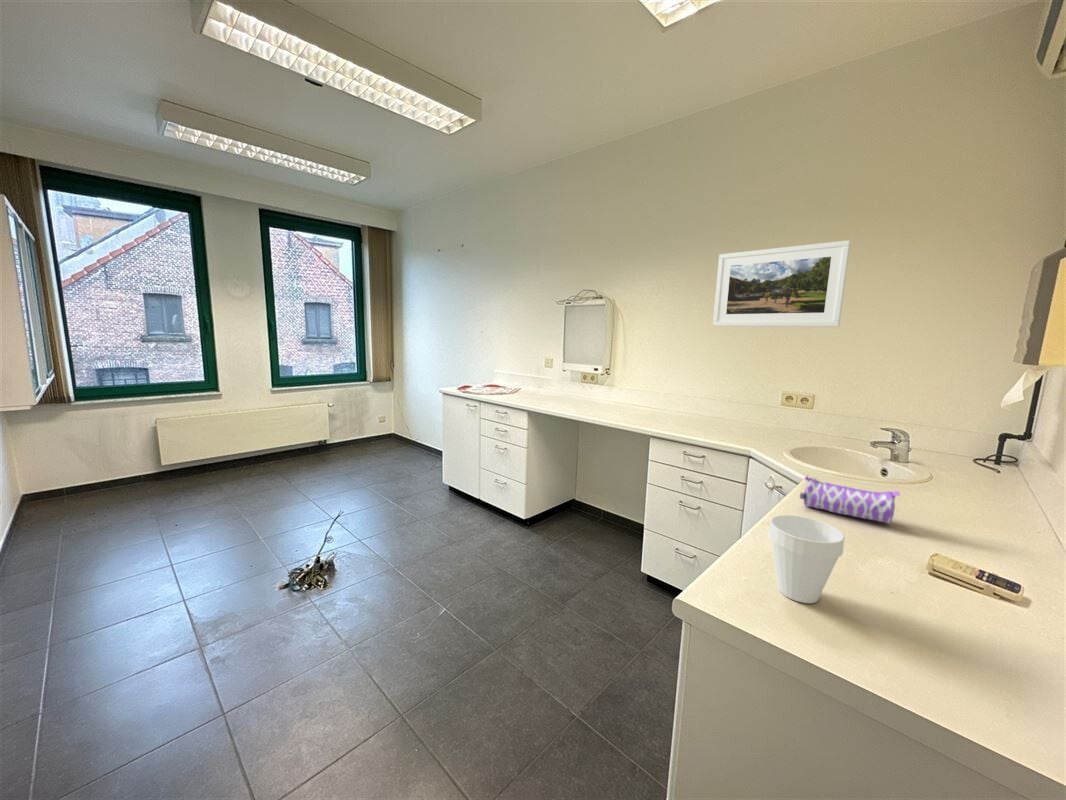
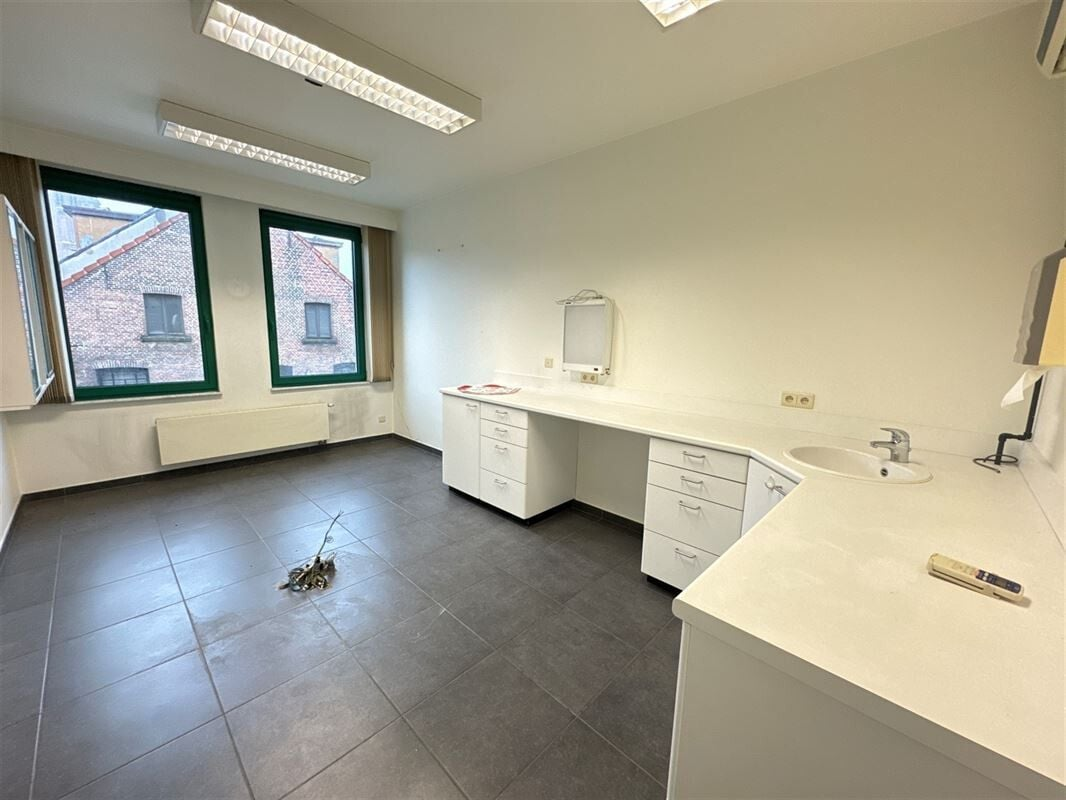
- pencil case (846, 498)
- cup (801, 560)
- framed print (774, 287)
